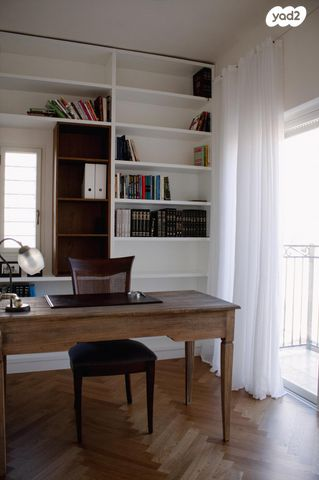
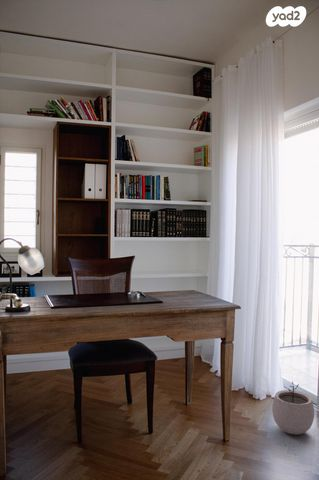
+ plant pot (293, 406)
